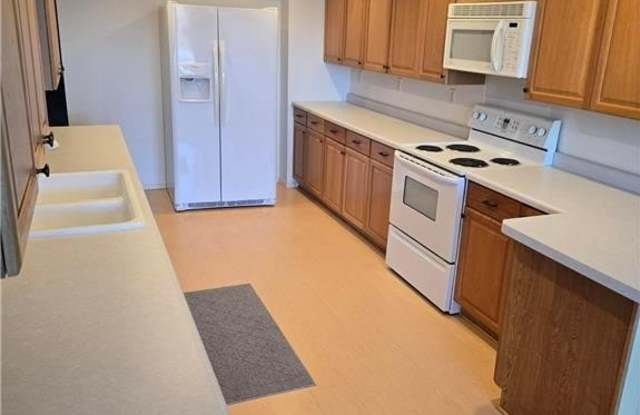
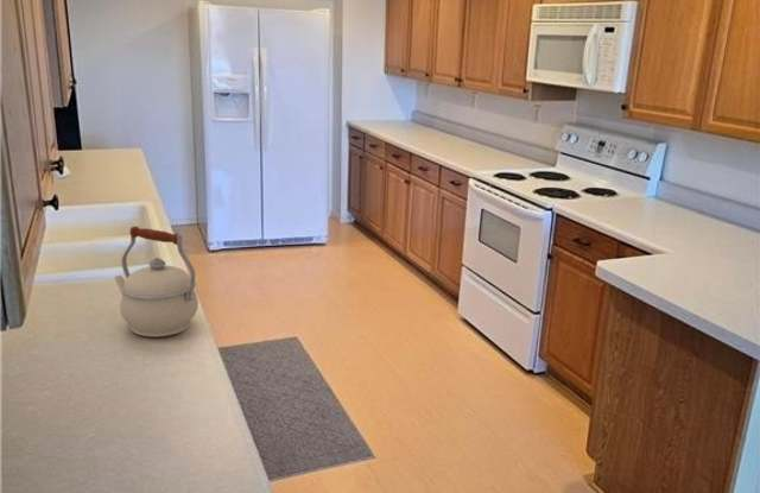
+ kettle (153, 278)
